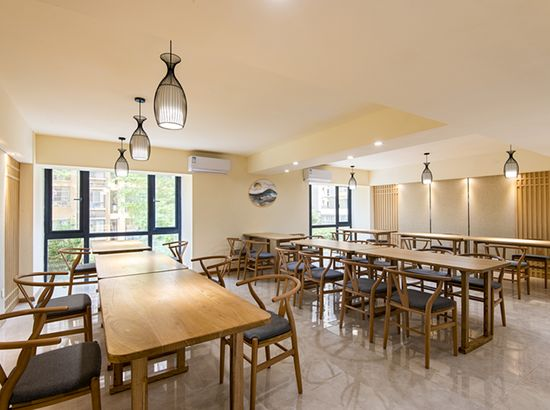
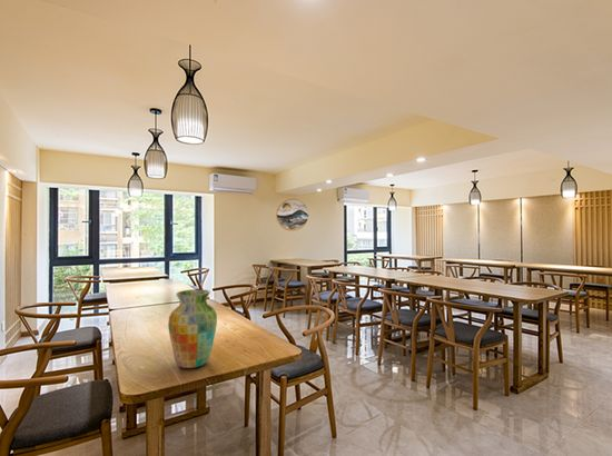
+ vase (193, 327)
